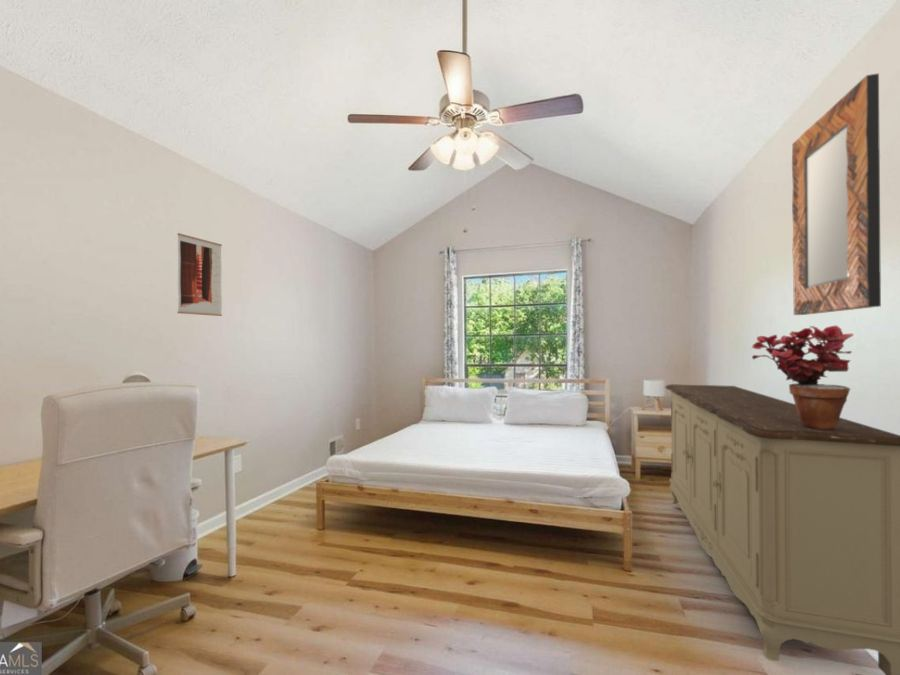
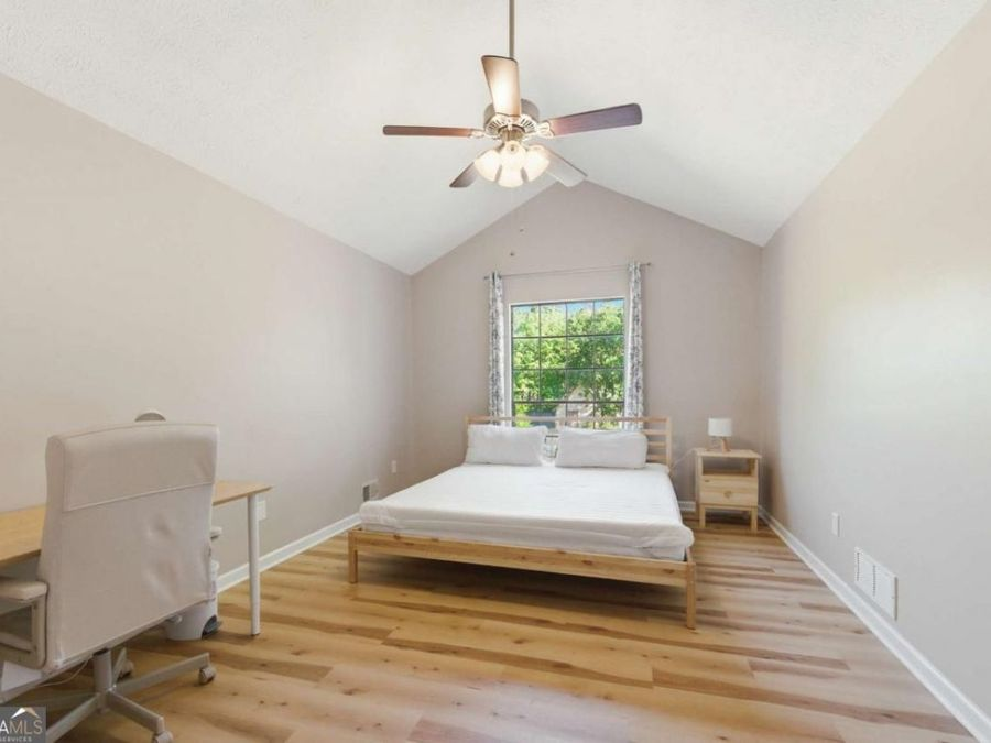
- sideboard (740, 481)
- home mirror (829, 212)
- wall art (200, 276)
- potted plant (807, 375)
